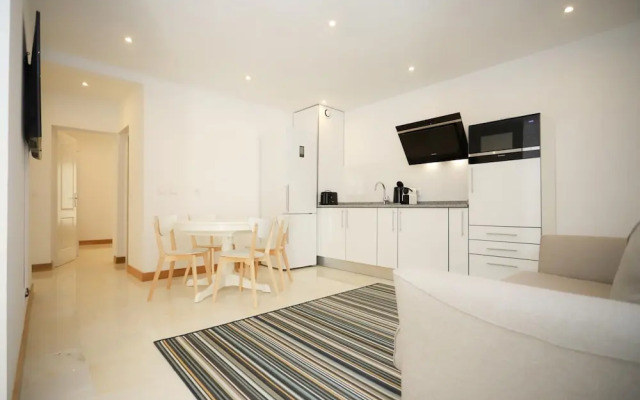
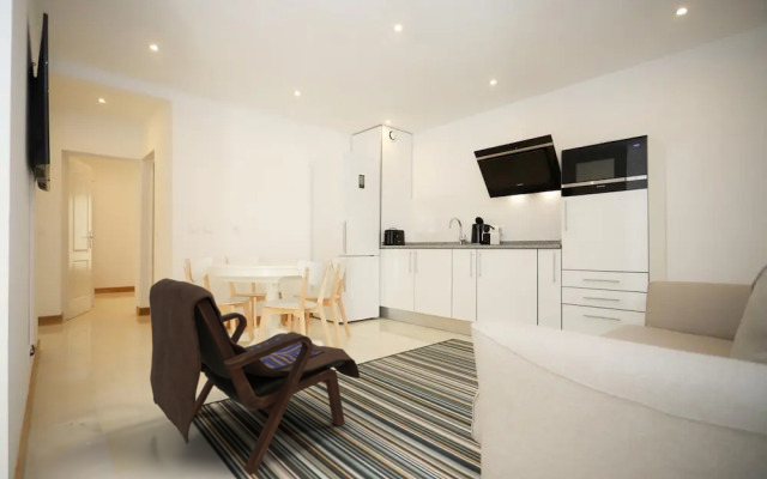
+ armchair (254, 350)
